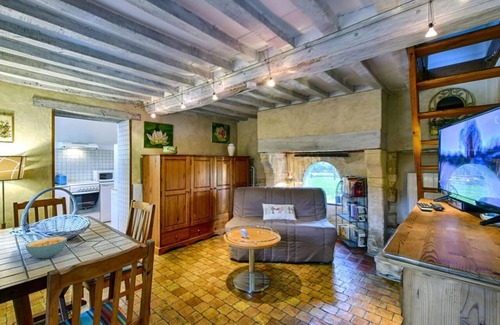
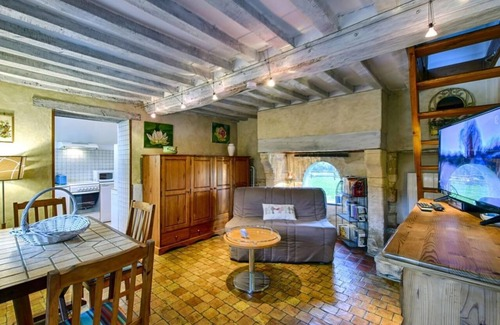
- cereal bowl (47, 249)
